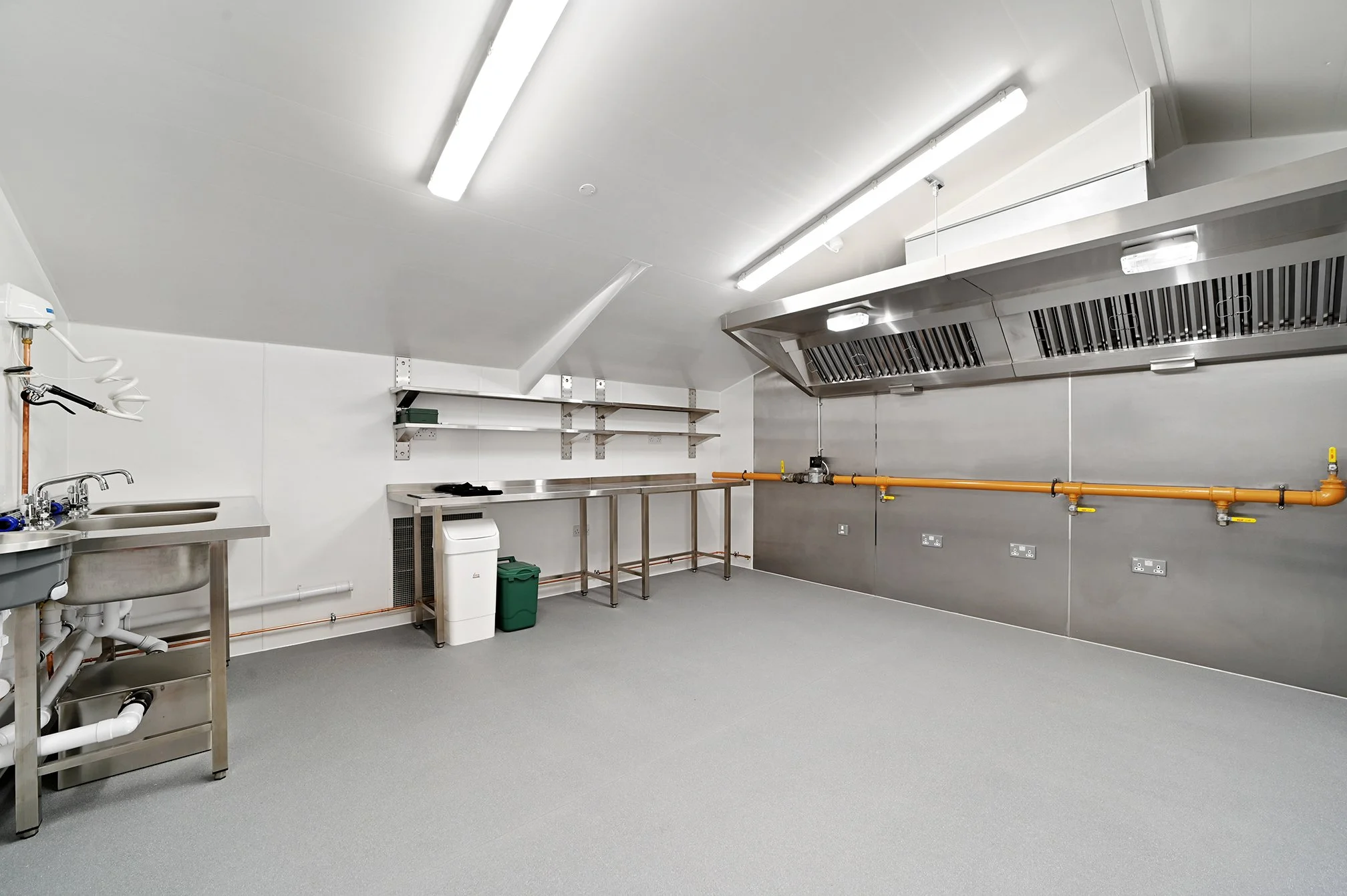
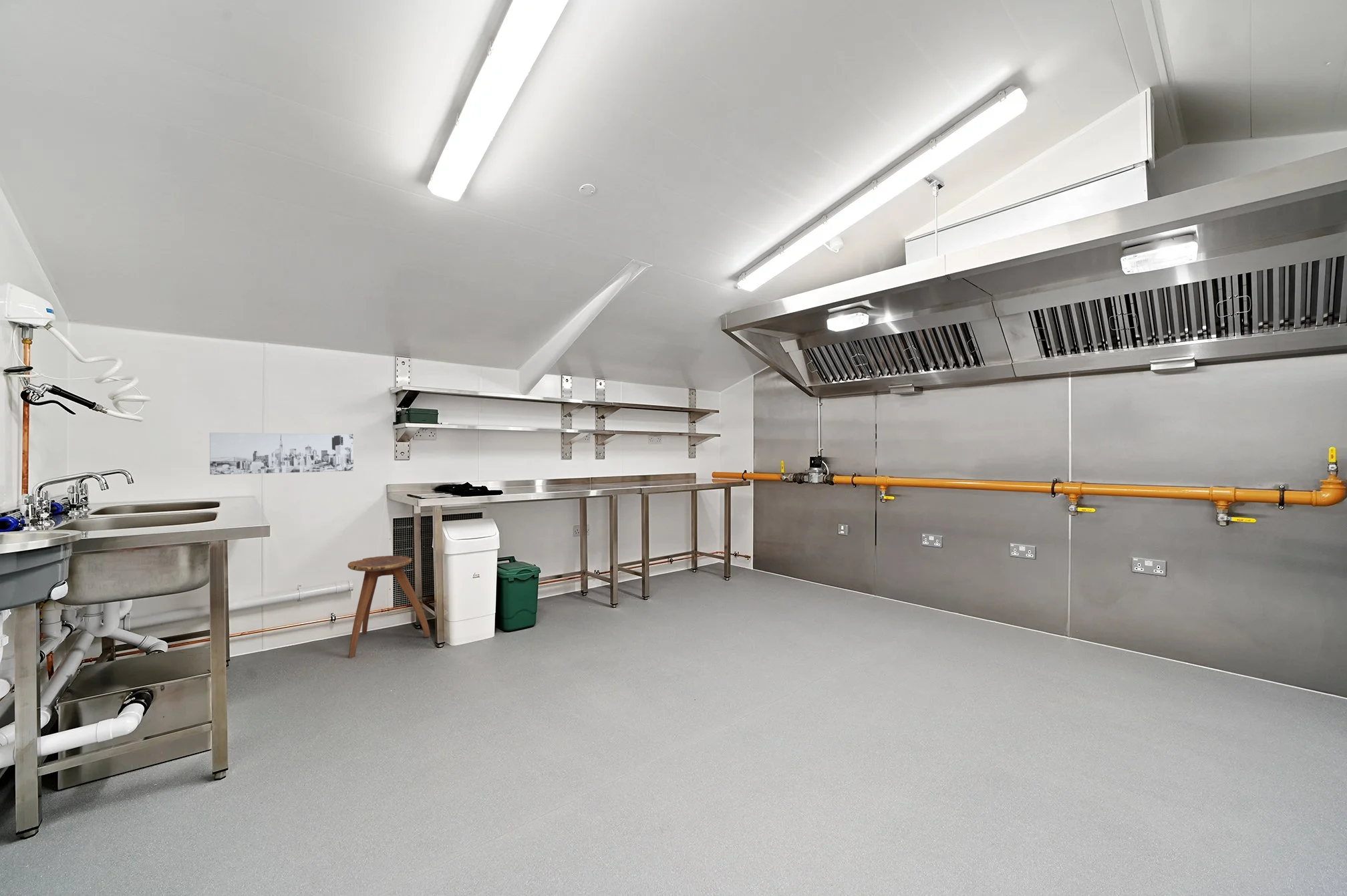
+ stool (373, 596)
+ wall art (286, 453)
